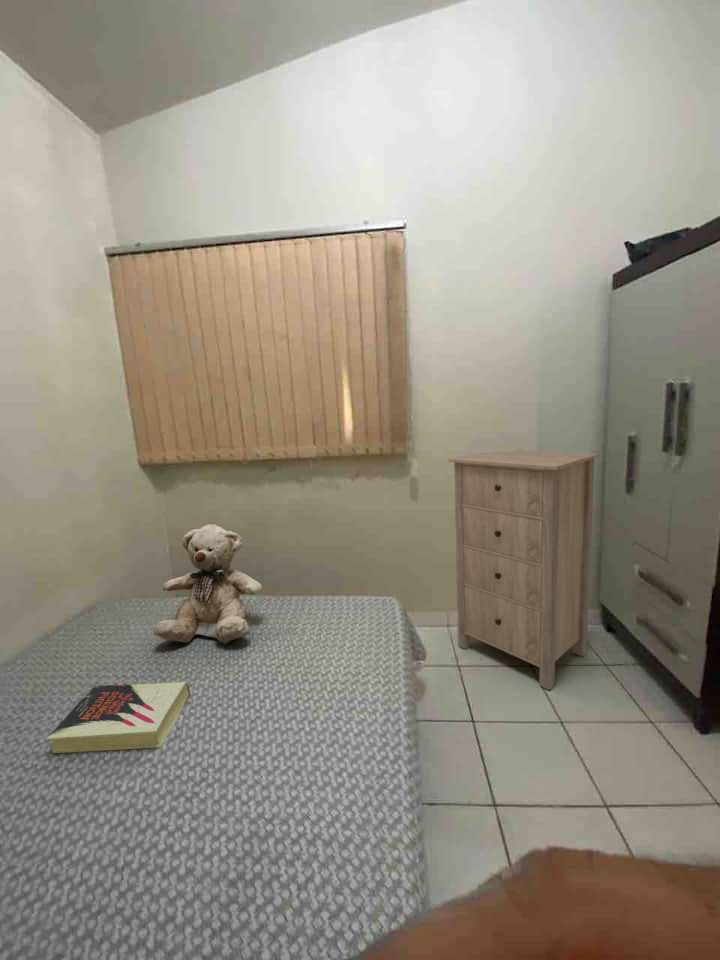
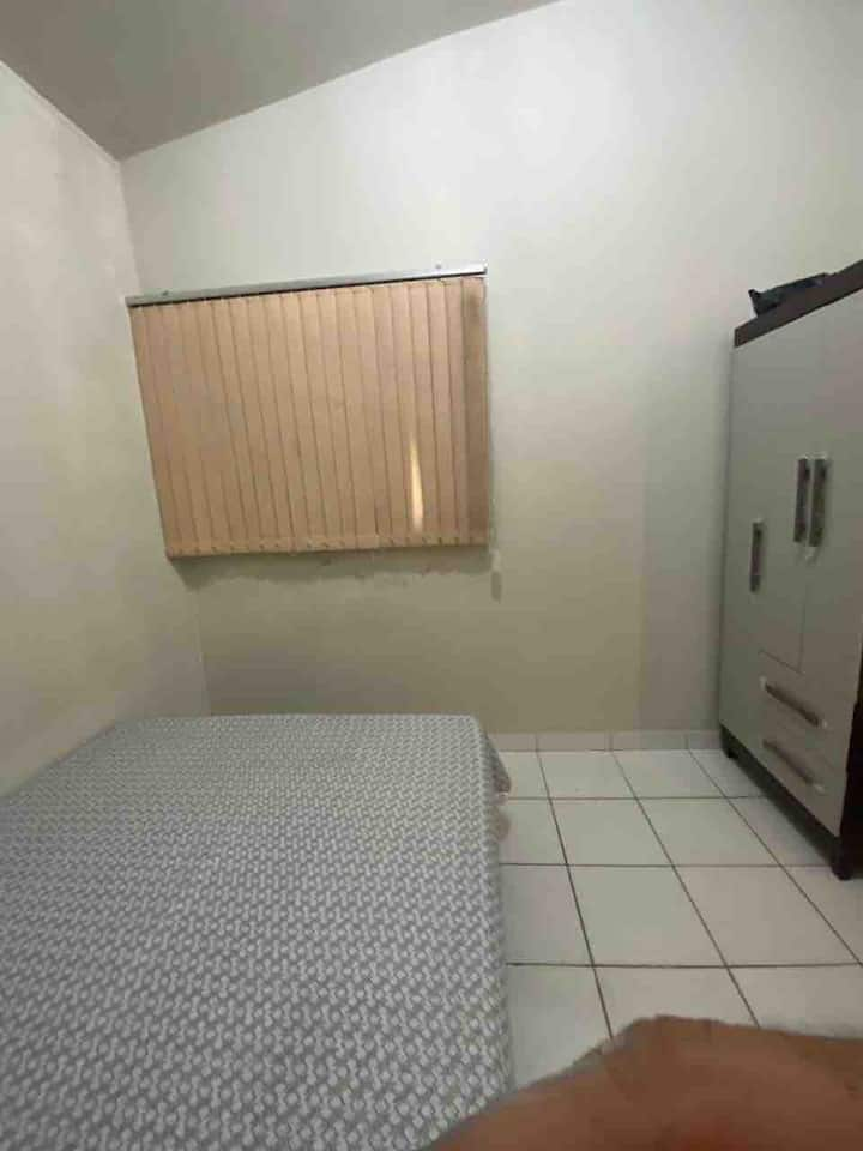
- teddy bear (207, 583)
- book (124, 714)
- storage cabinet (520, 557)
